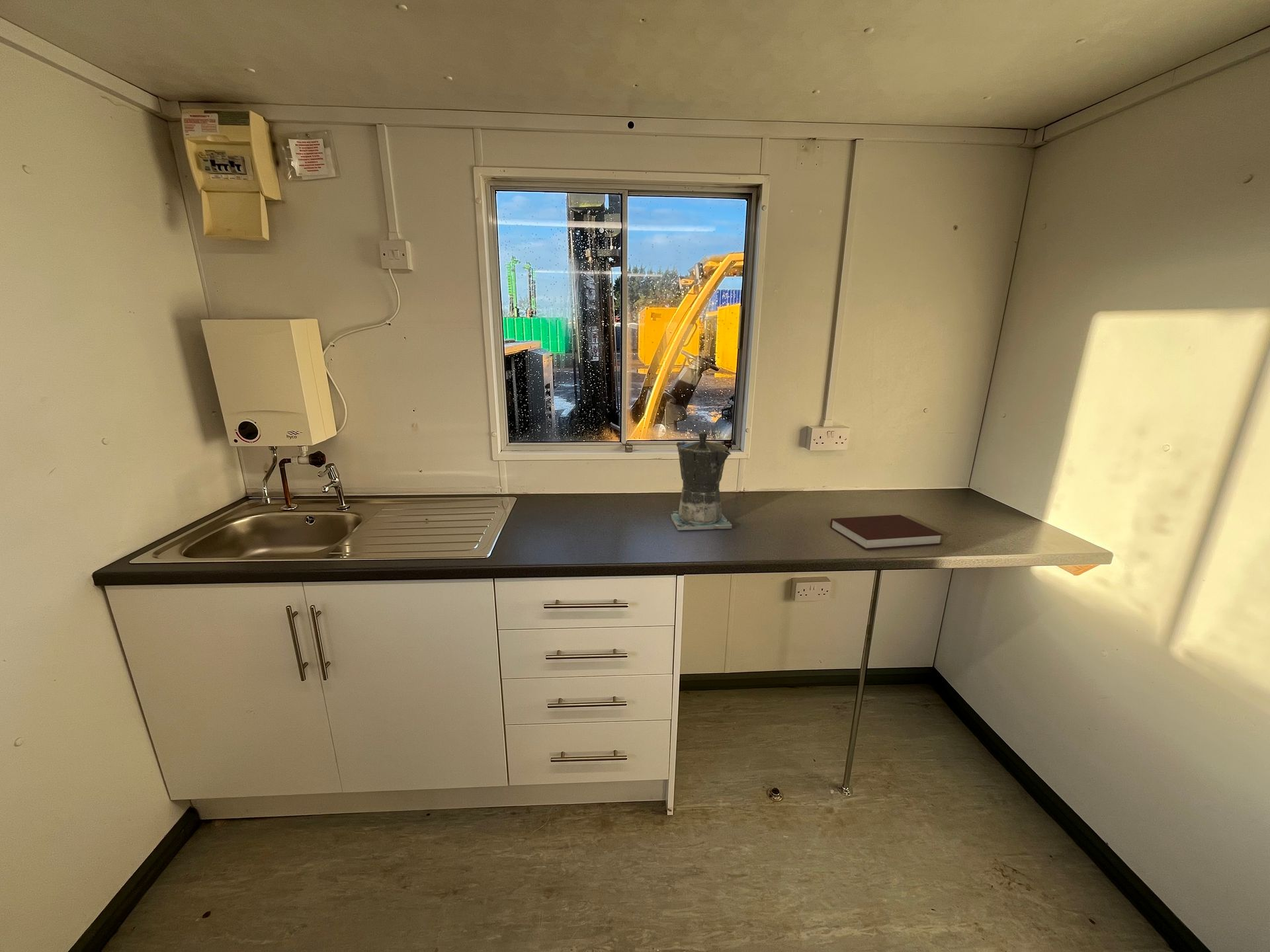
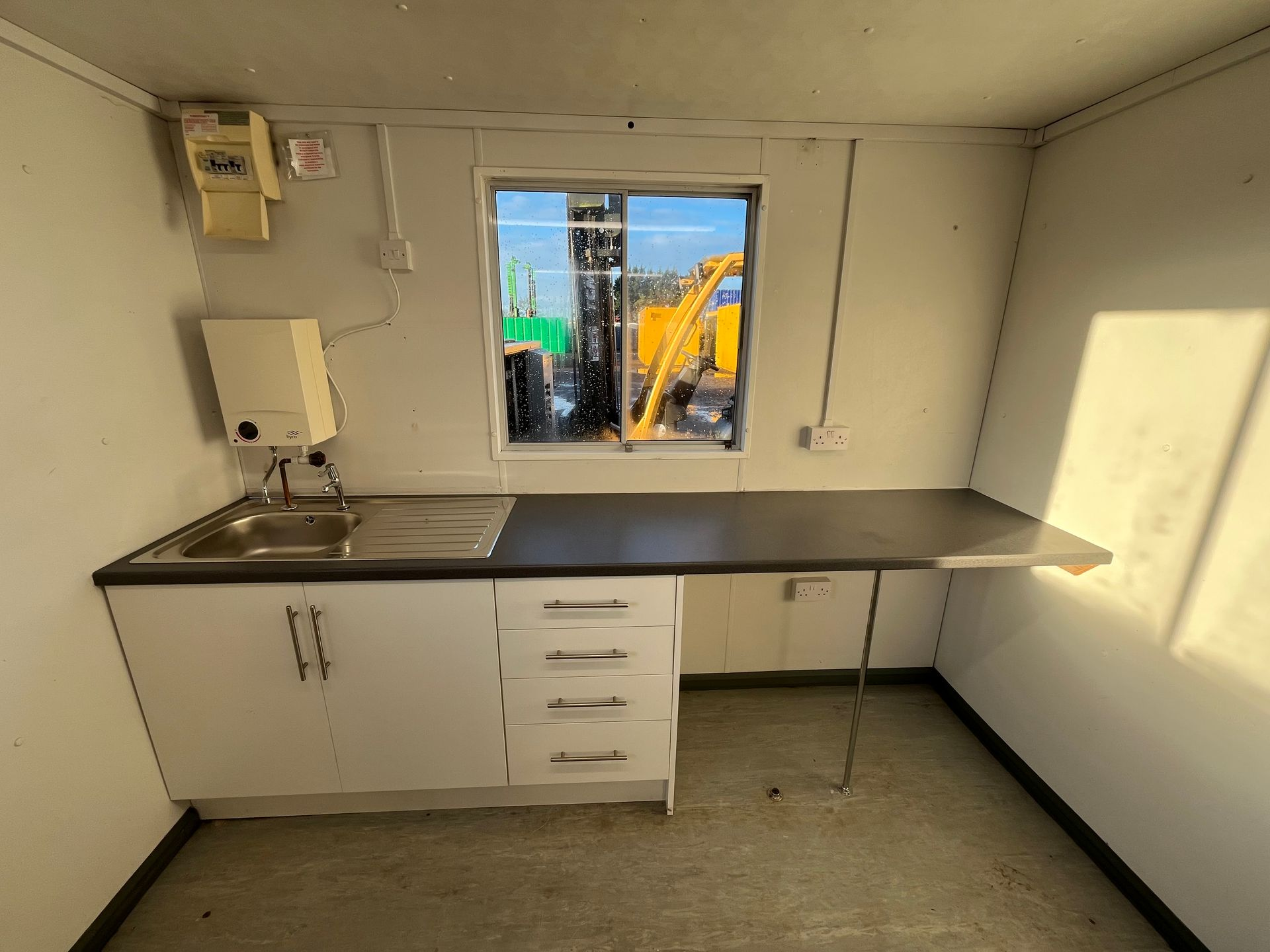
- notebook (884, 530)
- coffee maker (700, 477)
